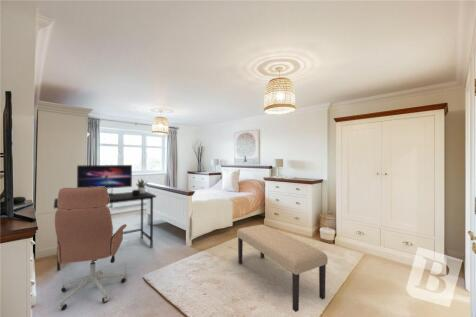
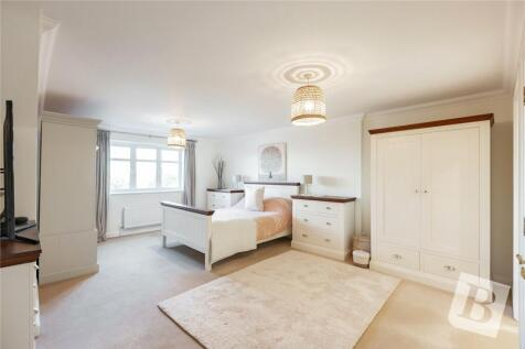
- bench (275, 257)
- desk (108, 203)
- office chair (91, 238)
